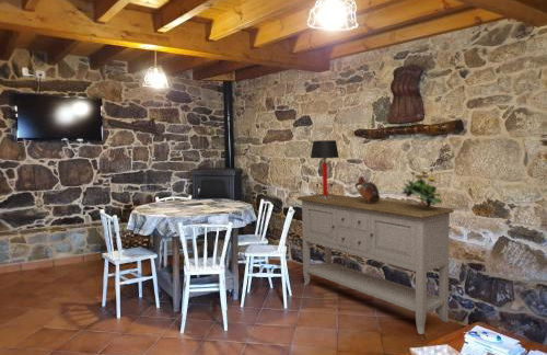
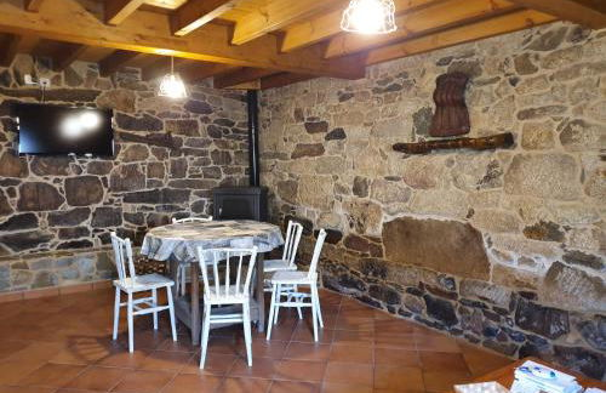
- flowering plant (419, 190)
- ceramic jug (366, 190)
- table lamp (324, 169)
- sideboard (364, 252)
